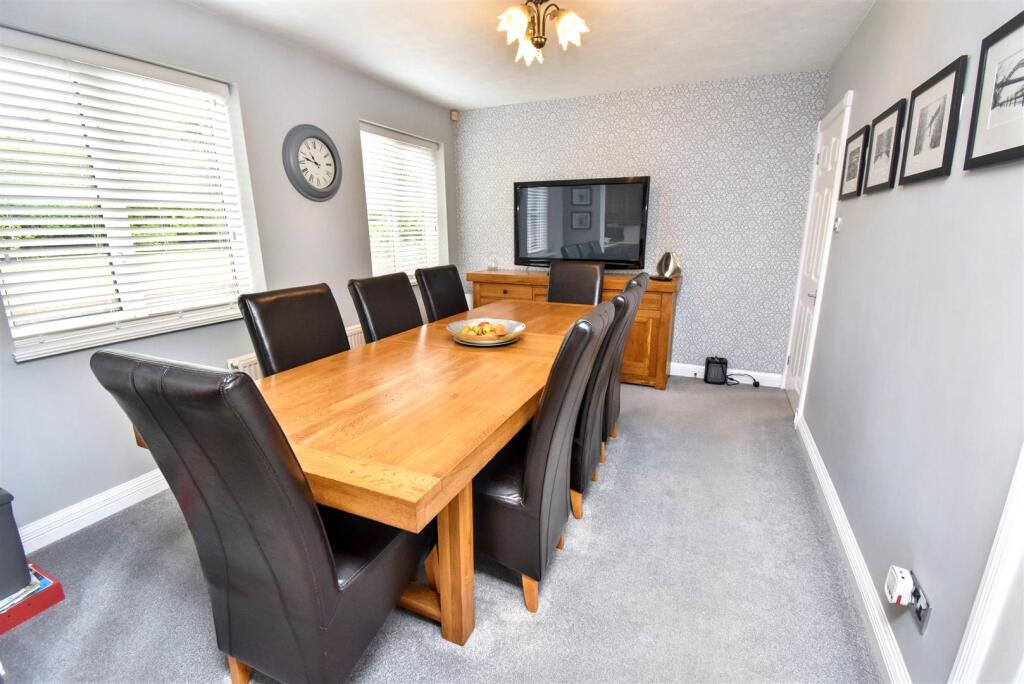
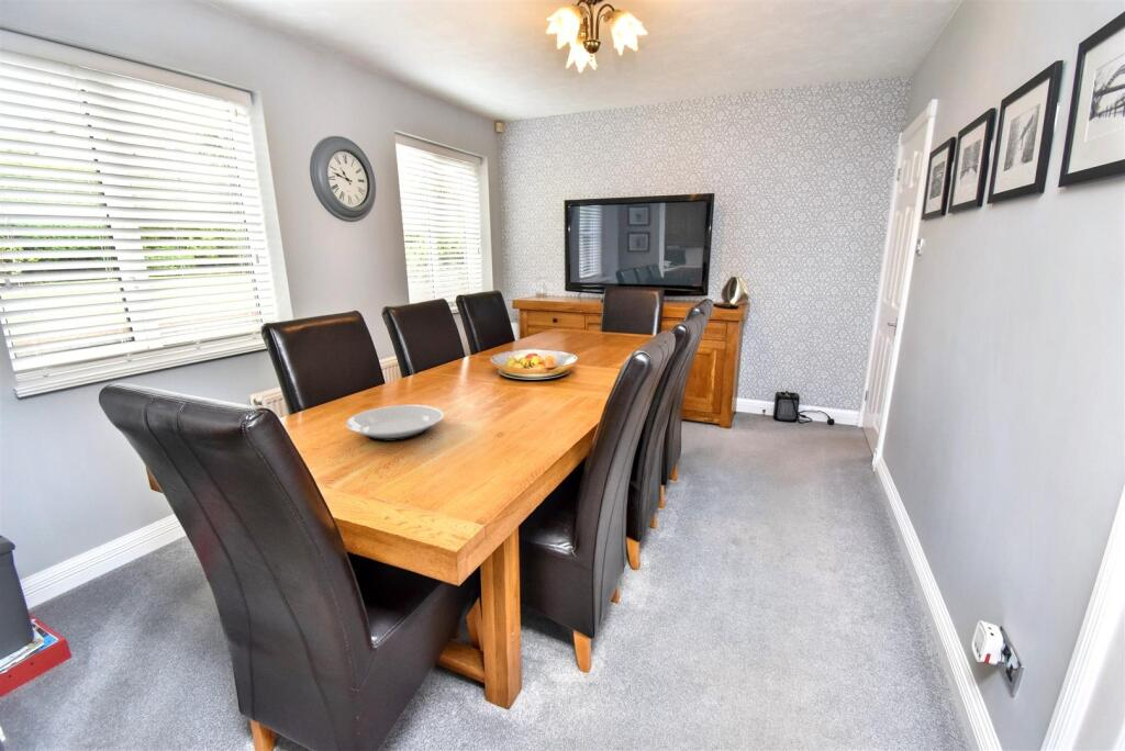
+ plate (396, 424)
